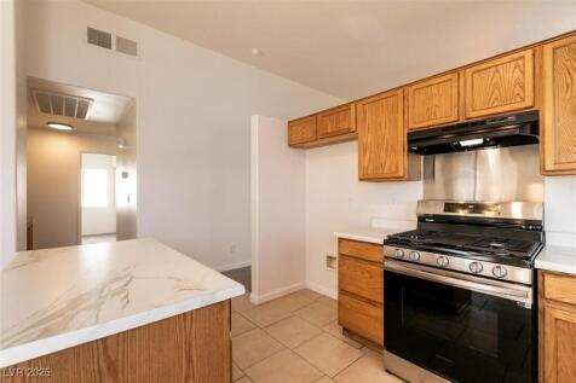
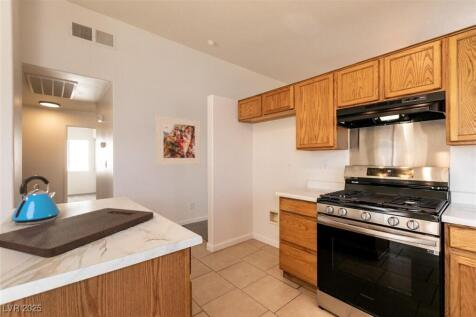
+ cutting board (86, 225)
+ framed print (179, 141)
+ kettle (35, 198)
